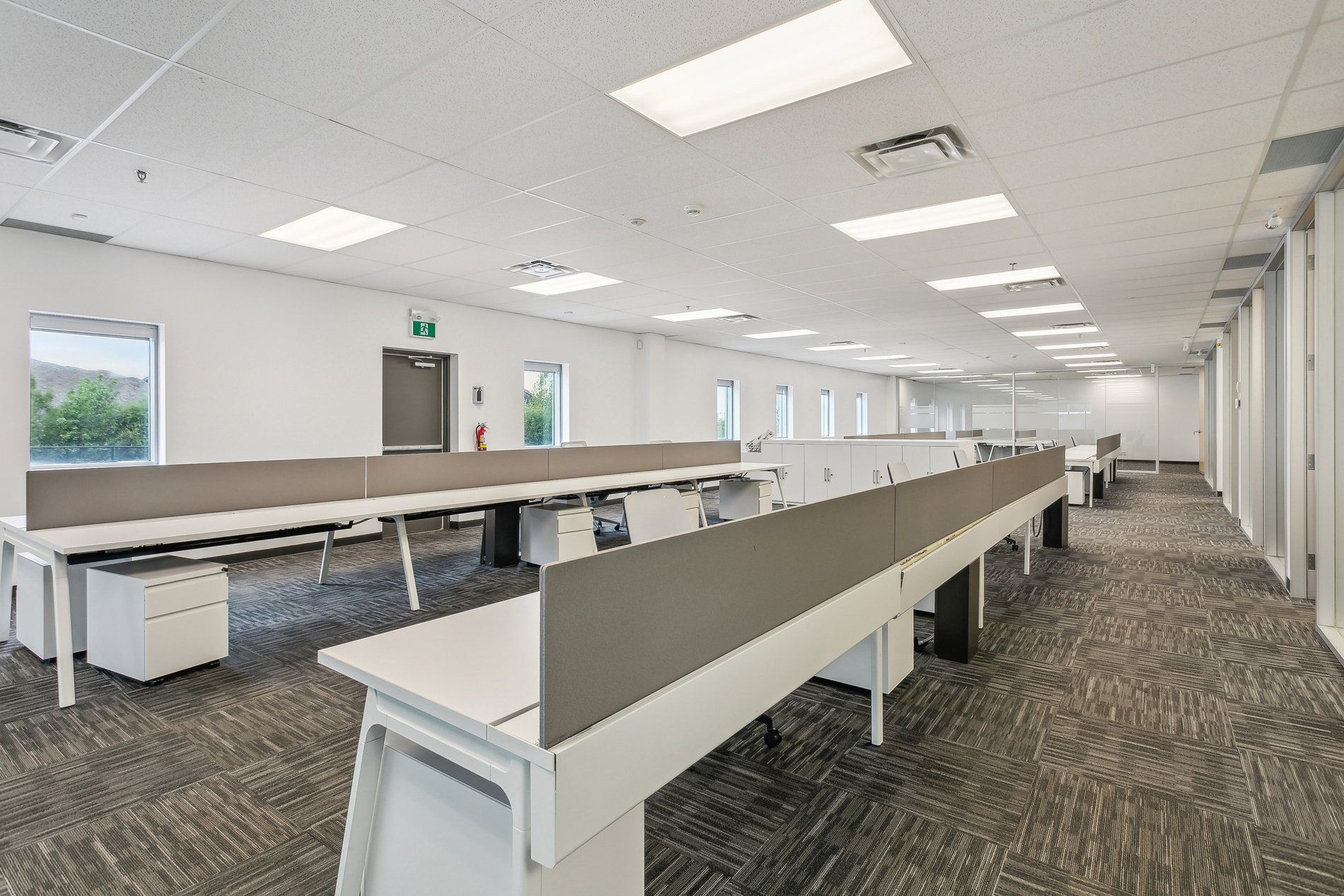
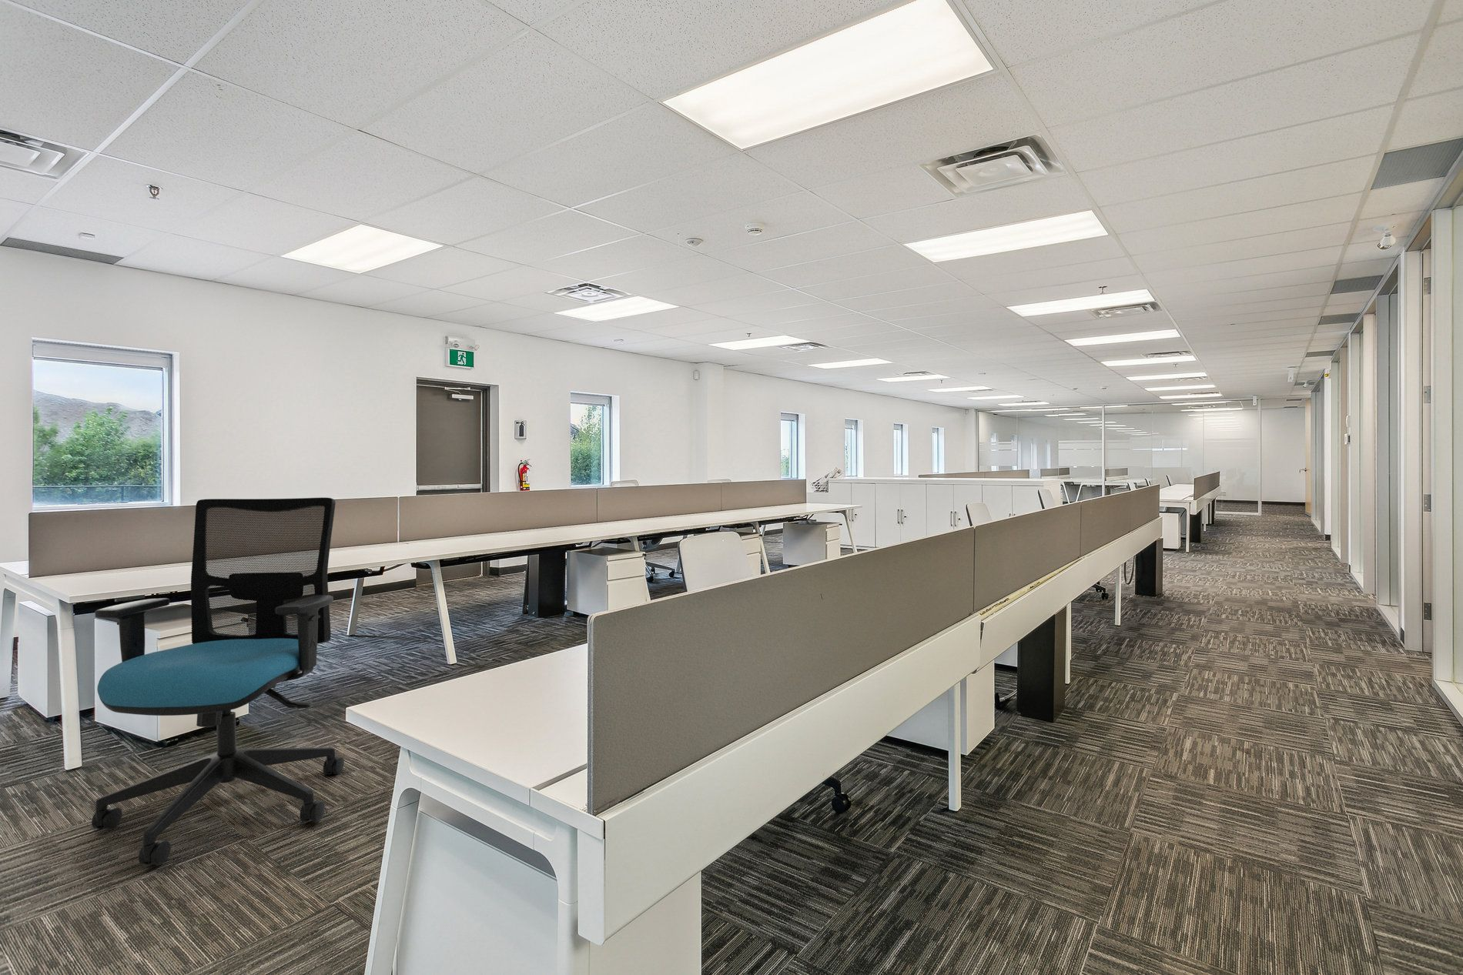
+ office chair (222, 657)
